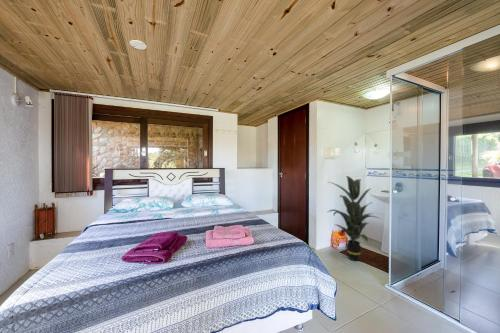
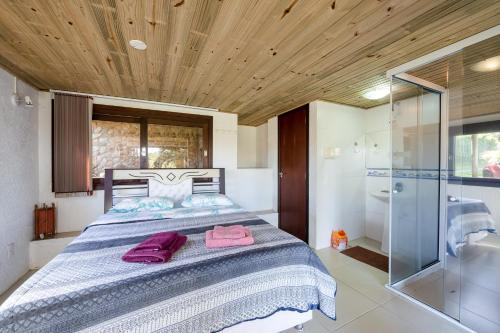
- indoor plant (350, 216)
